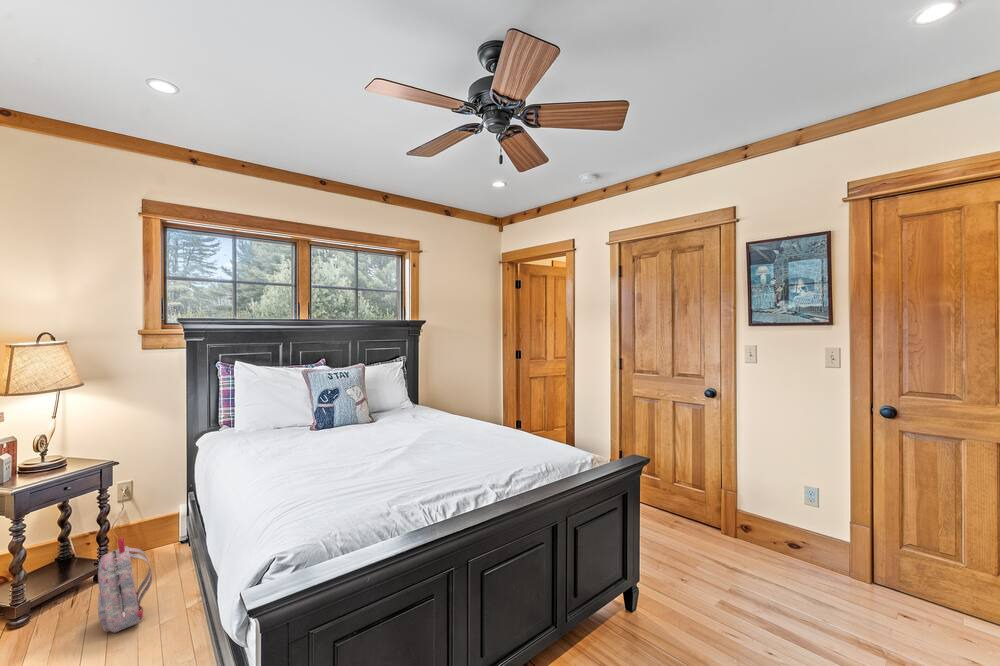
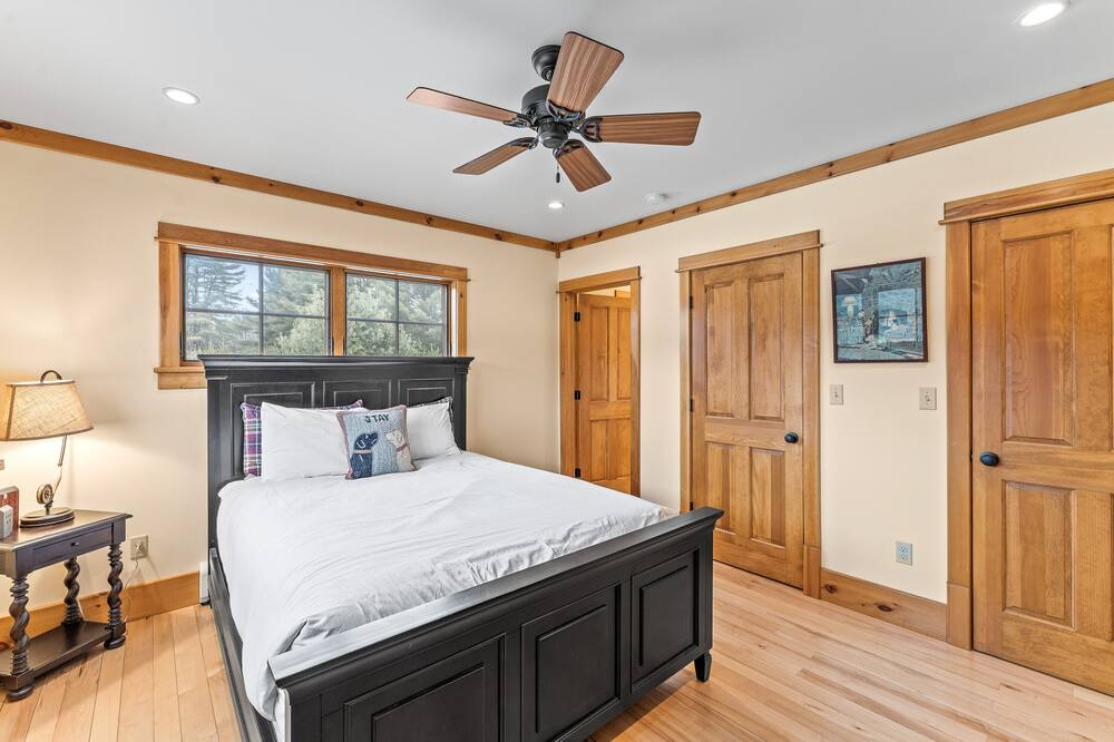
- backpack (125, 578)
